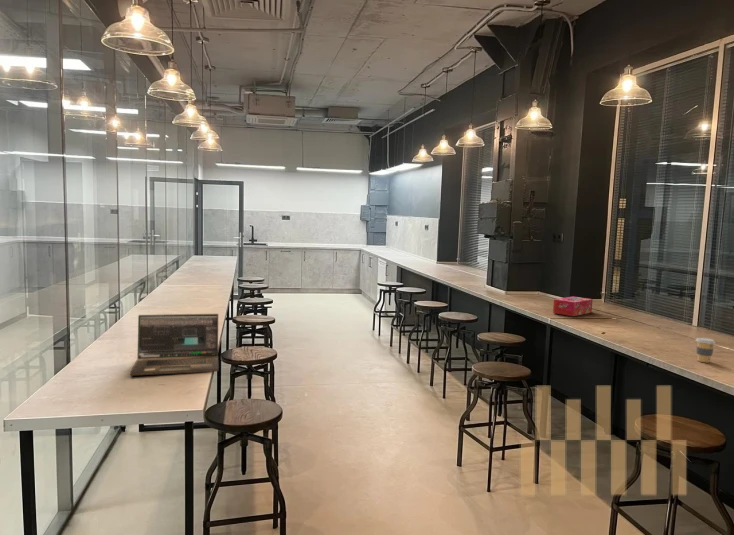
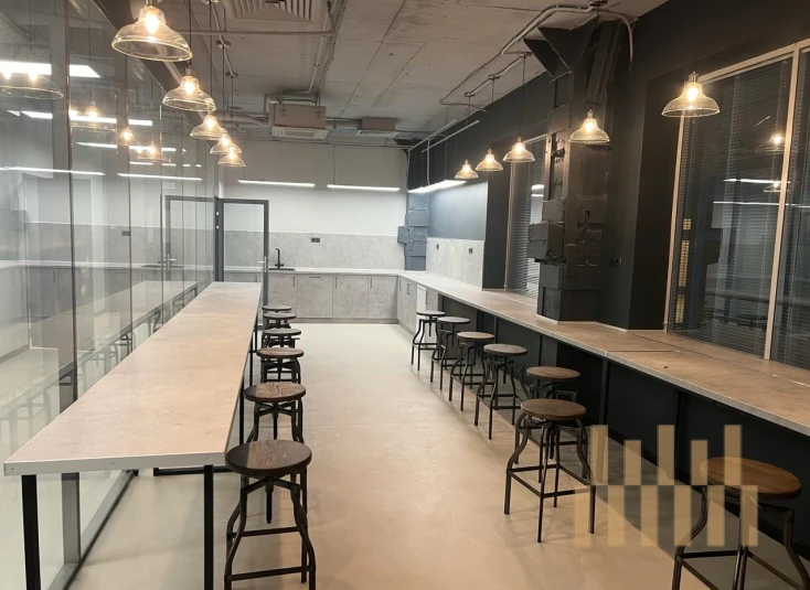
- laptop (177, 342)
- tissue box (572, 305)
- coffee cup (704, 350)
